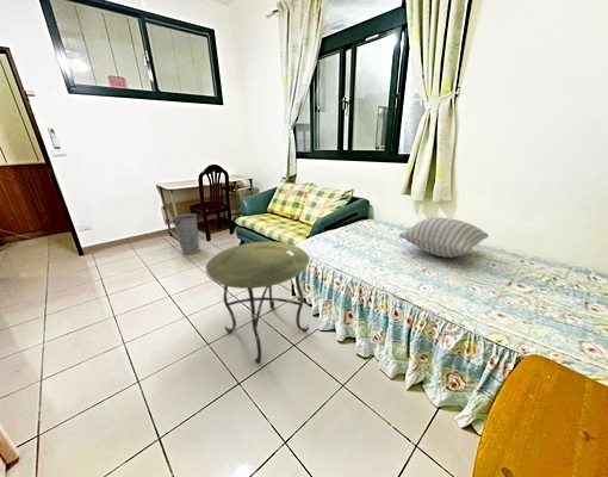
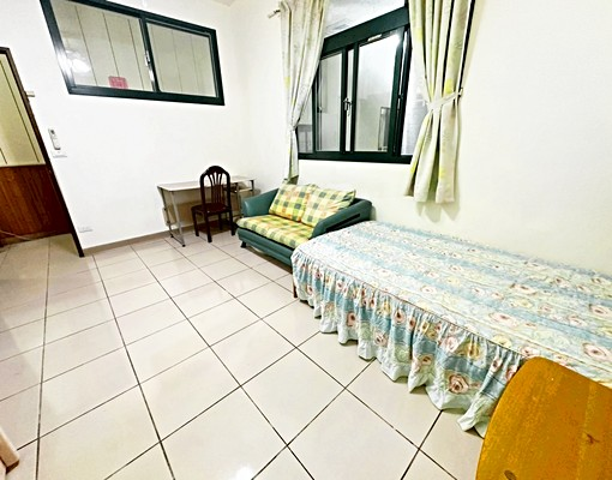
- bucket (187, 234)
- side table (262, 298)
- pillow (442, 235)
